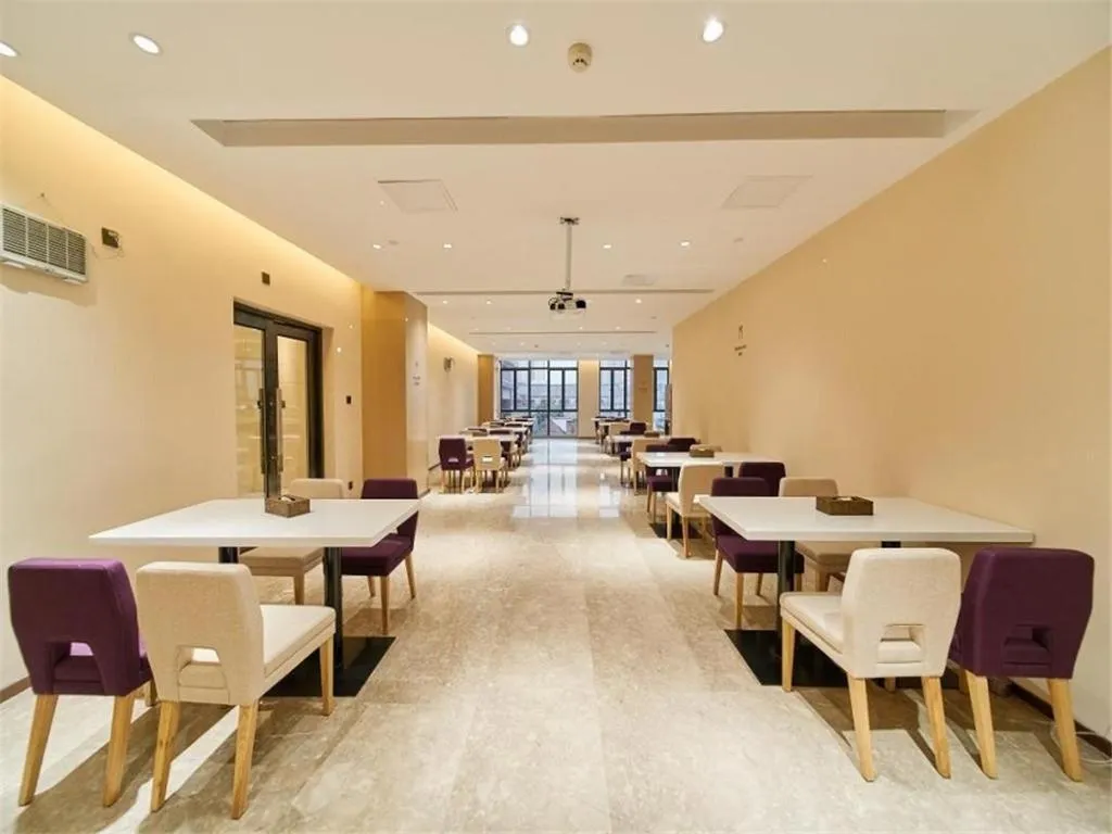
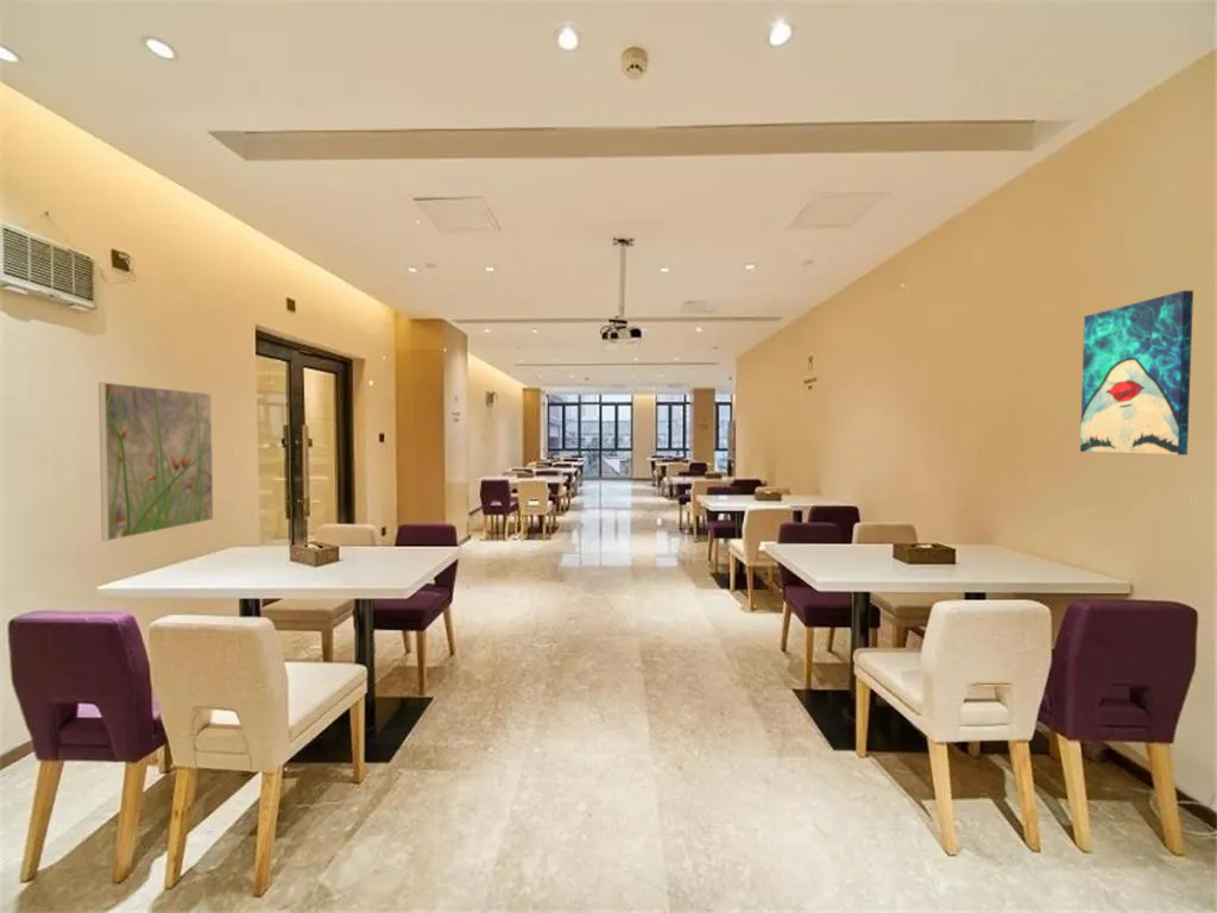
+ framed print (162, 459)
+ wall art (1130, 378)
